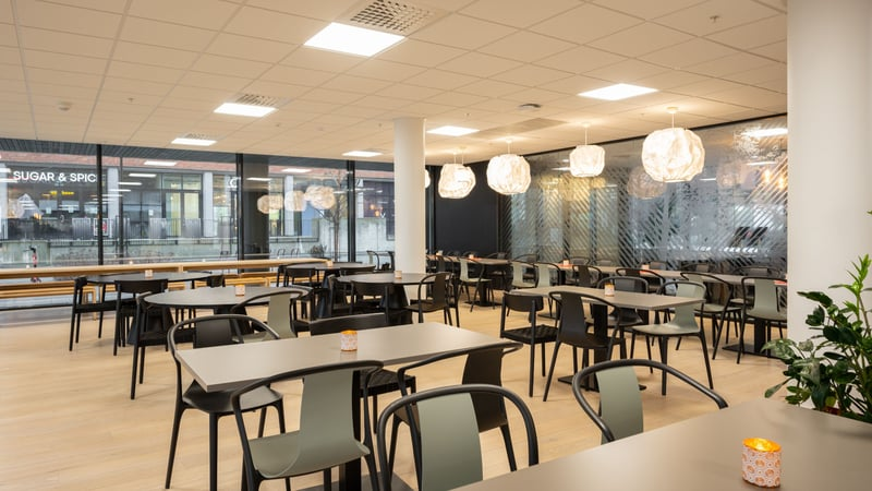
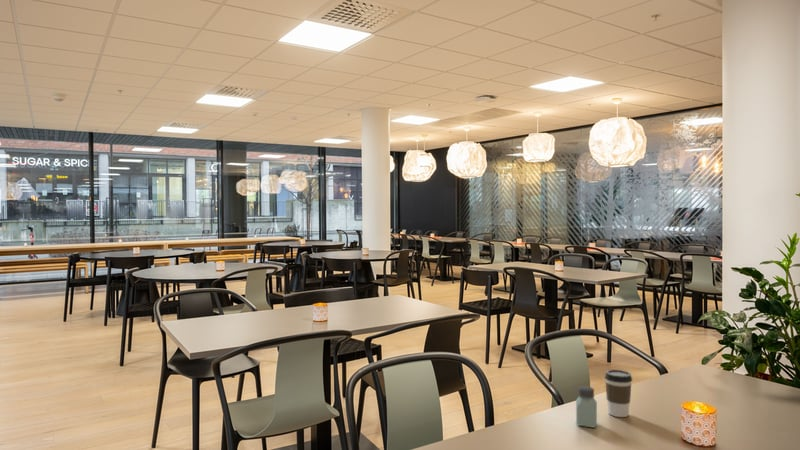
+ saltshaker (586, 406)
+ coffee cup (618, 393)
